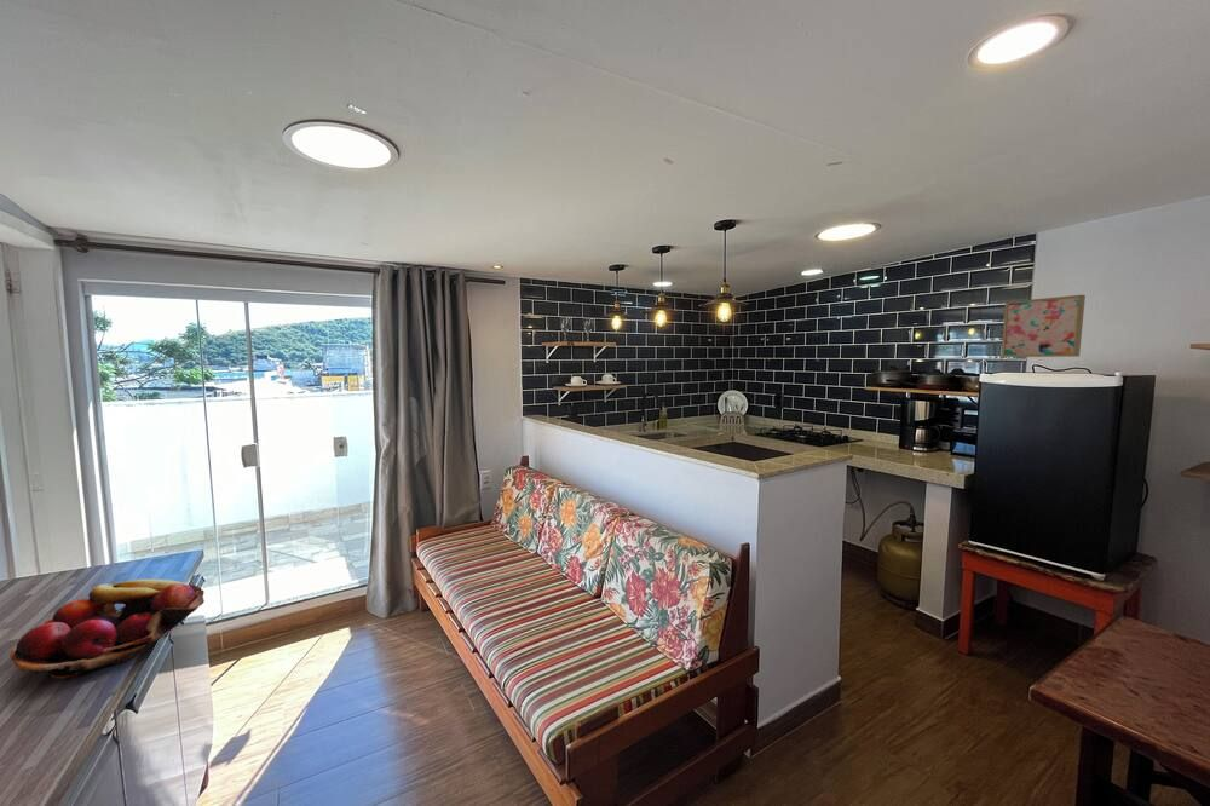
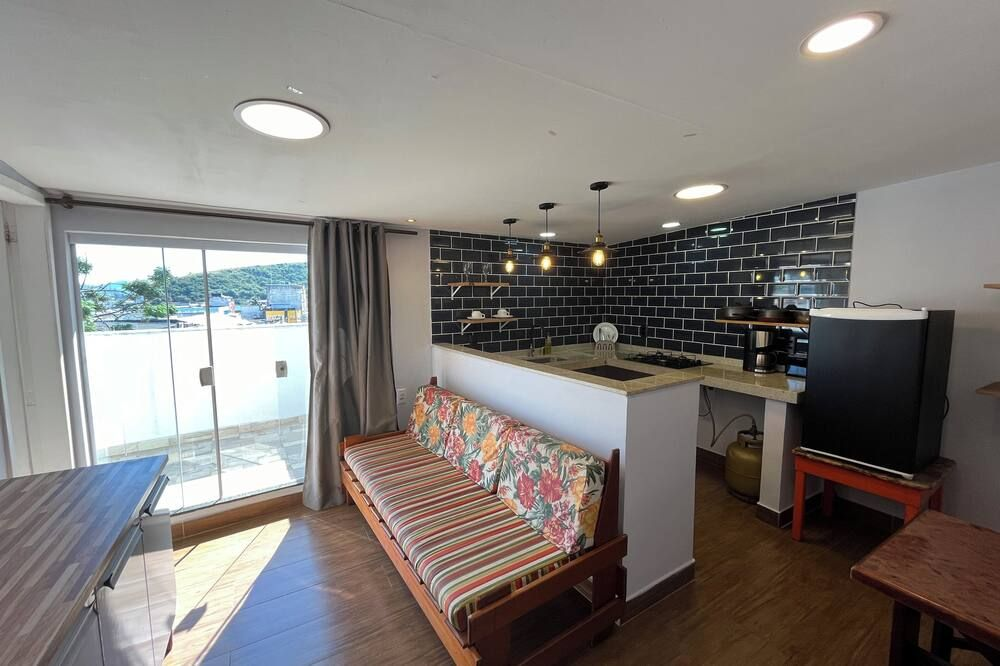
- fruit basket (117, 616)
- wall art (1041, 328)
